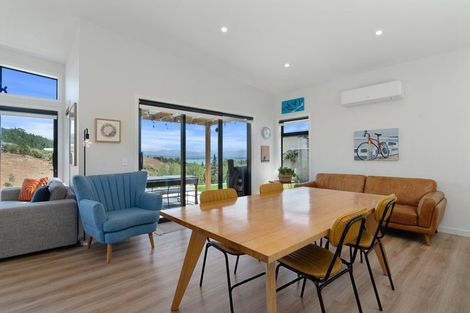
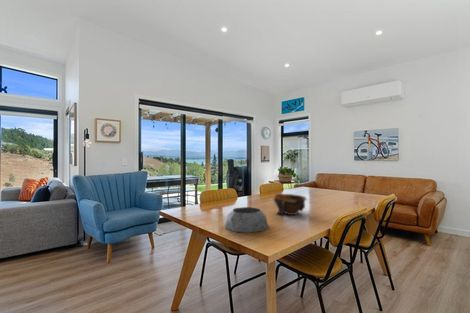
+ bowl (289, 204)
+ plant pot (246, 218)
